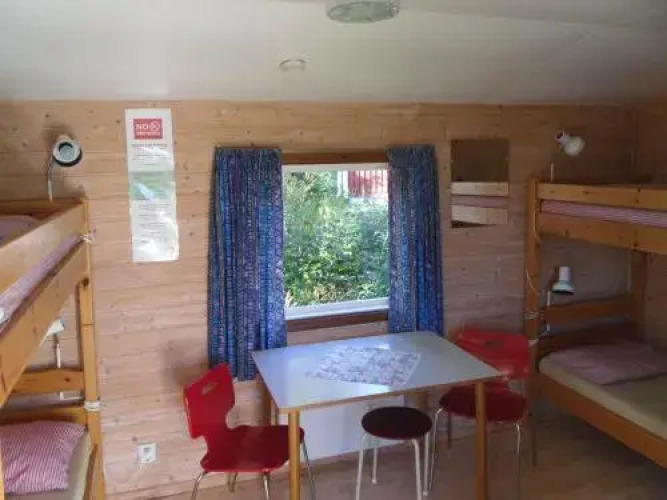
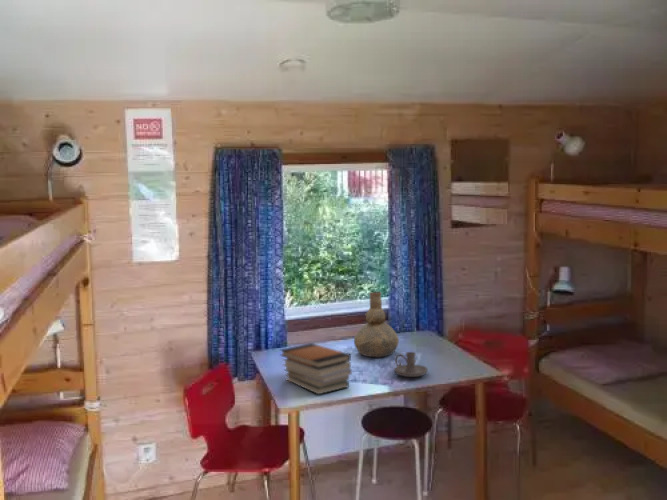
+ book stack (316, 367)
+ vase (375, 322)
+ candle holder (408, 363)
